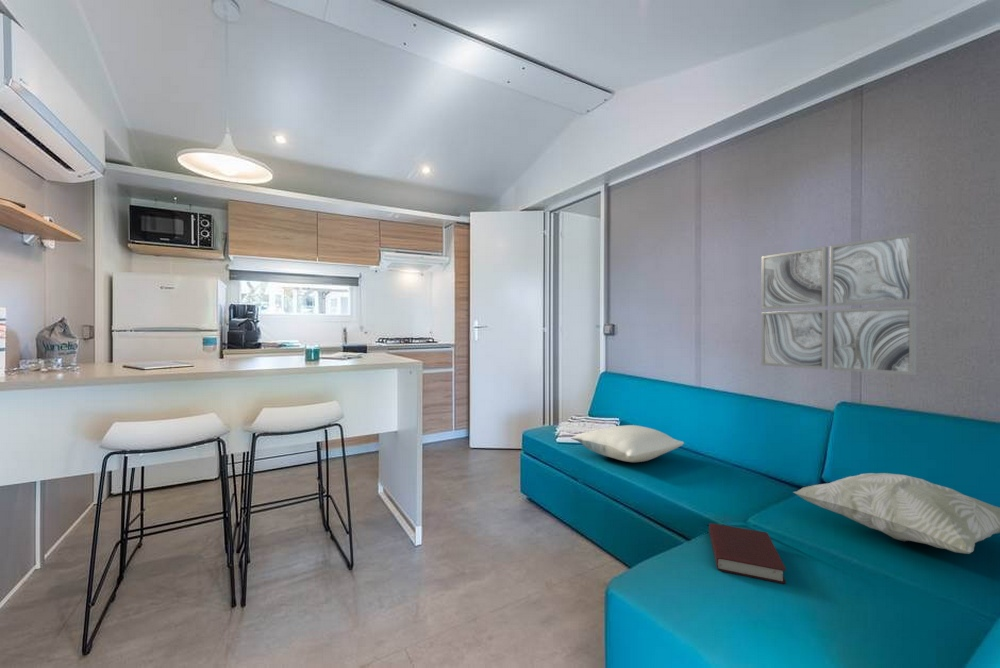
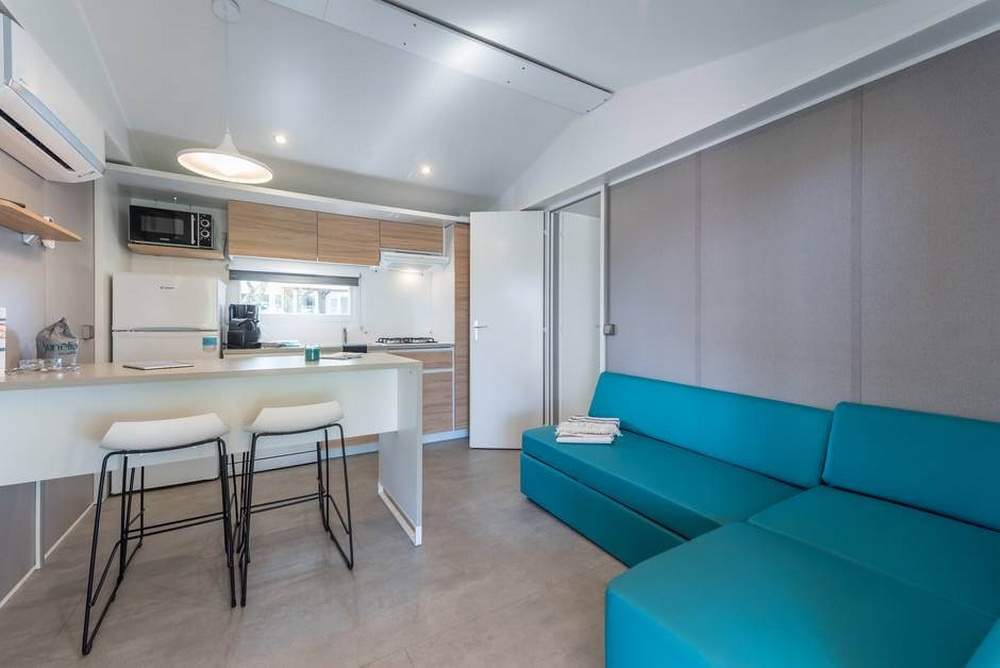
- book (743, 550)
- wall art (827, 305)
- decorative pillow (903, 505)
- pillow (625, 441)
